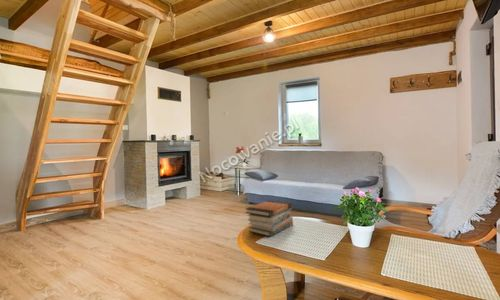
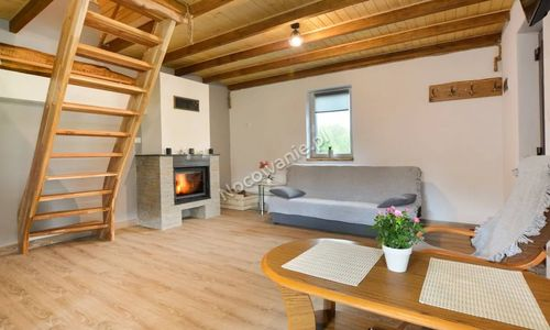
- book stack (270, 216)
